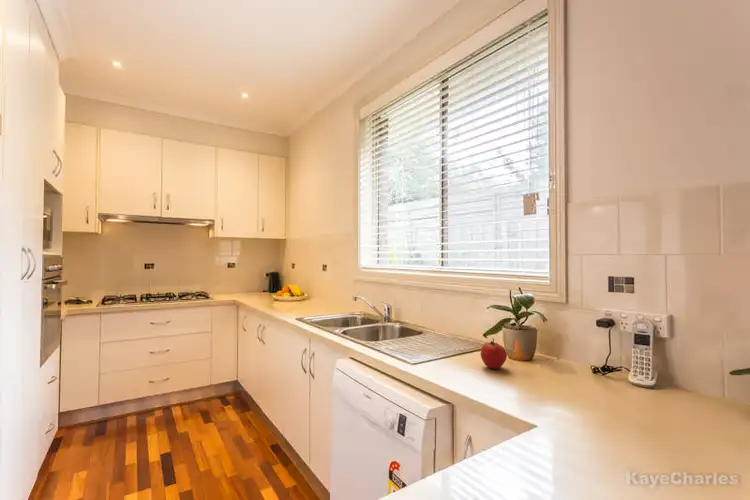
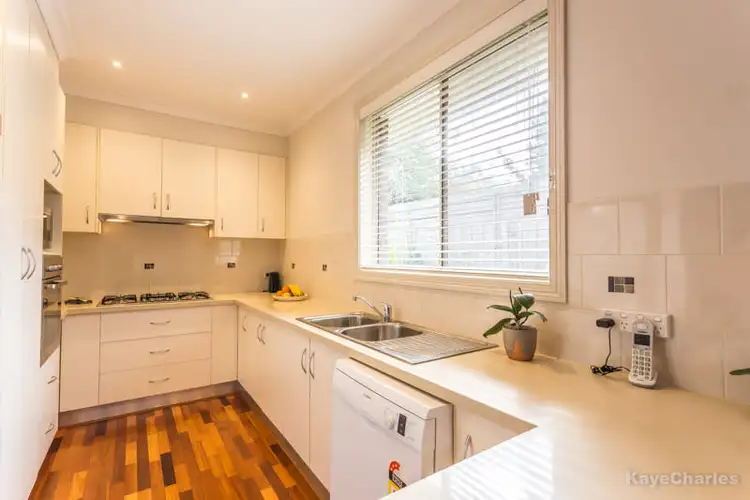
- apple (493, 352)
